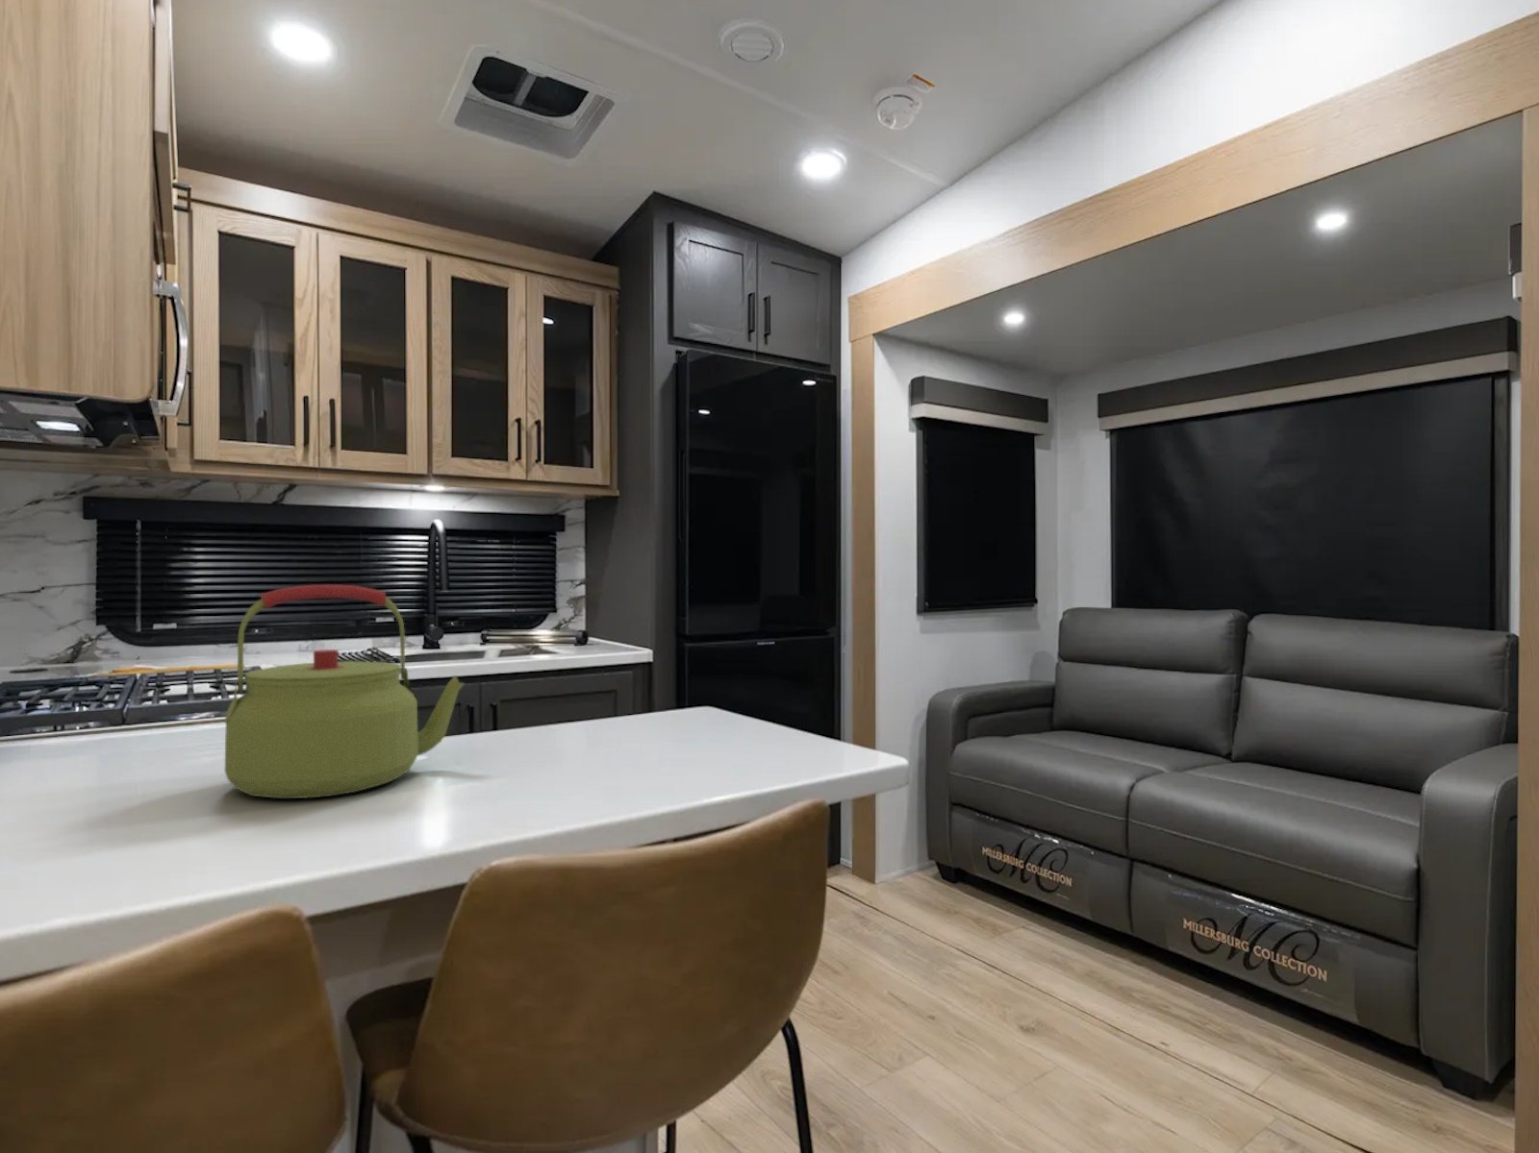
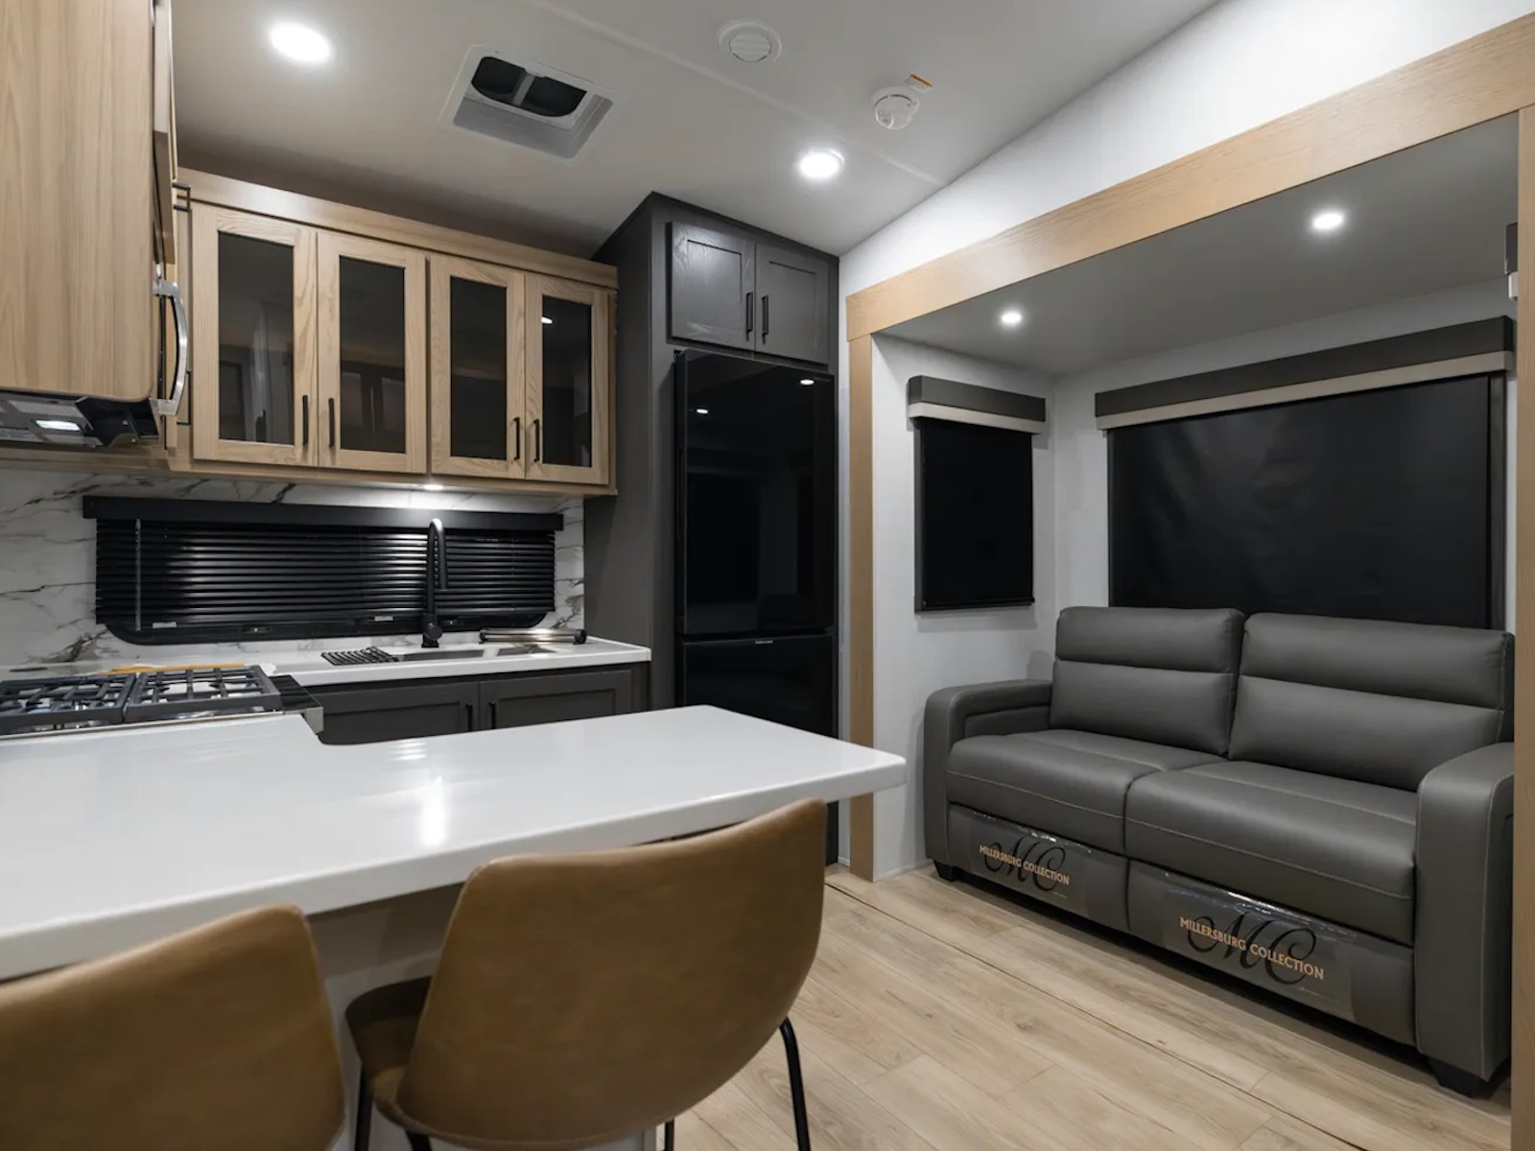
- kettle (354, 681)
